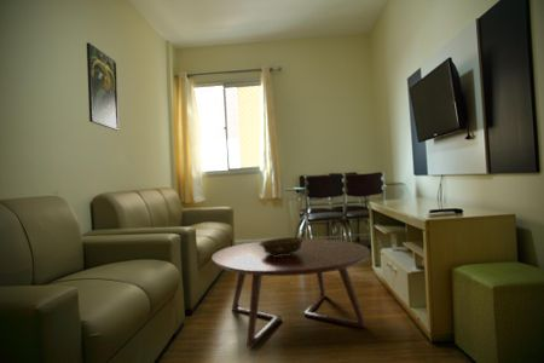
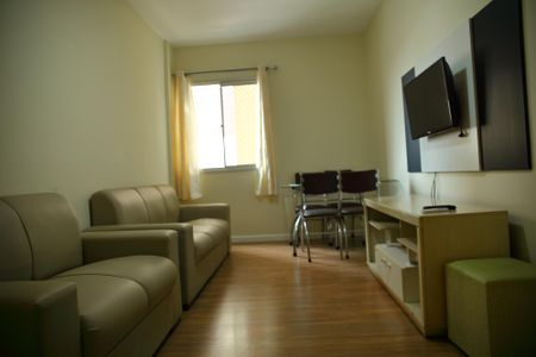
- coffee table (291, 275)
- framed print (103, 90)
- decorative bowl (282, 246)
